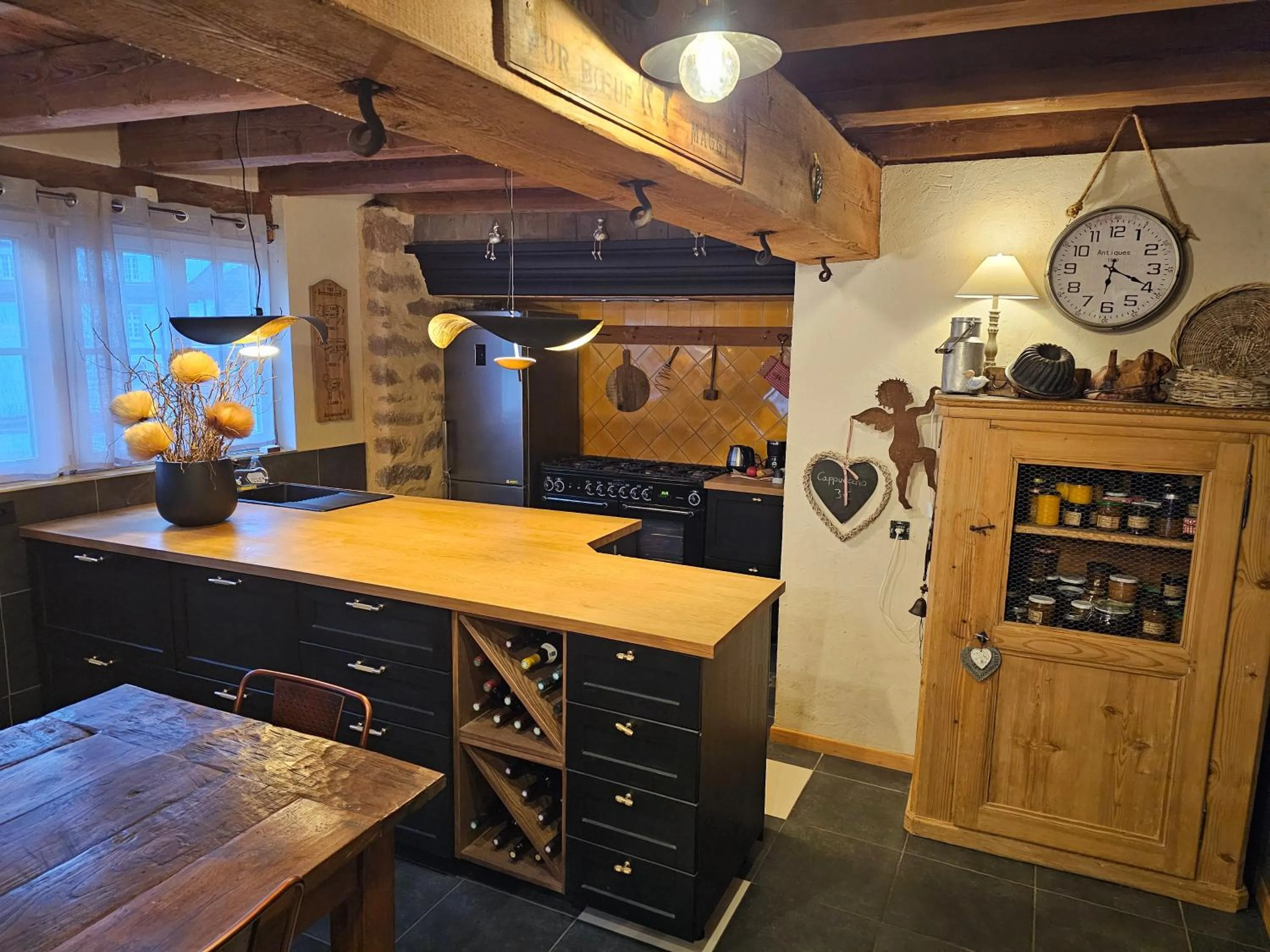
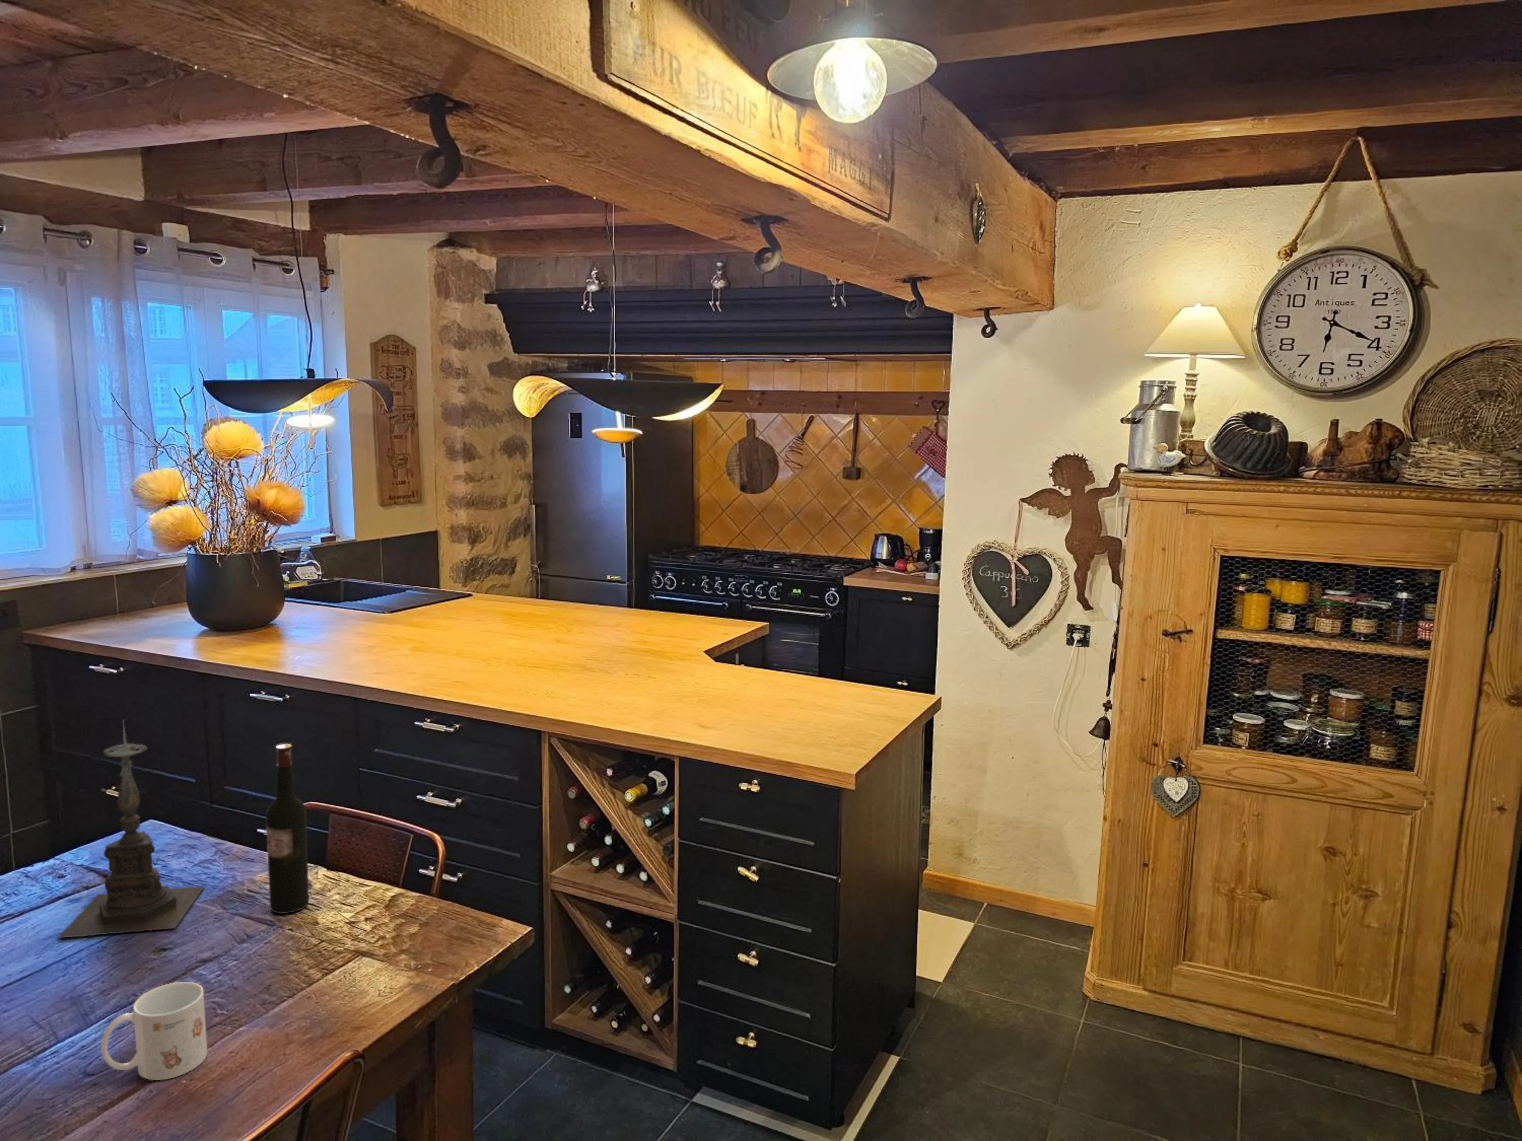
+ wine bottle (286, 827)
+ candle holder (128, 817)
+ mug (155, 1034)
